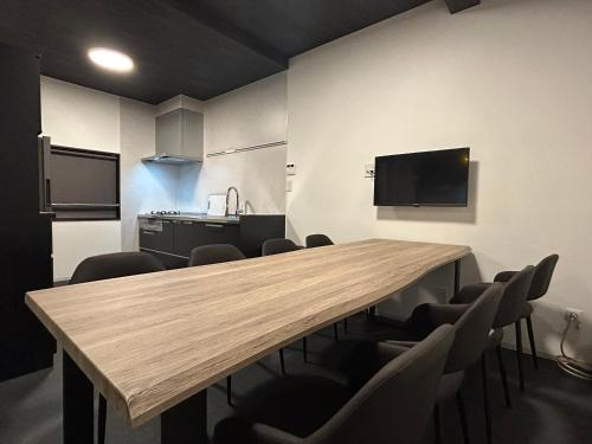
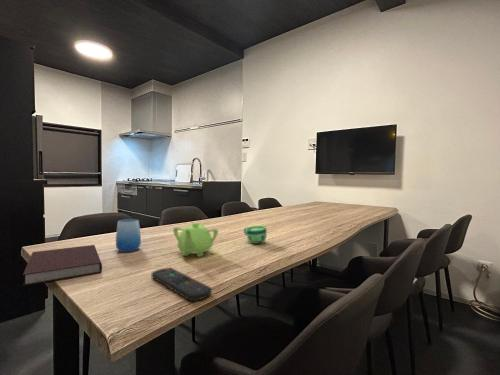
+ remote control (179, 281)
+ cup (128, 234)
+ notebook (65, 261)
+ teapot (194, 238)
+ cup (253, 234)
